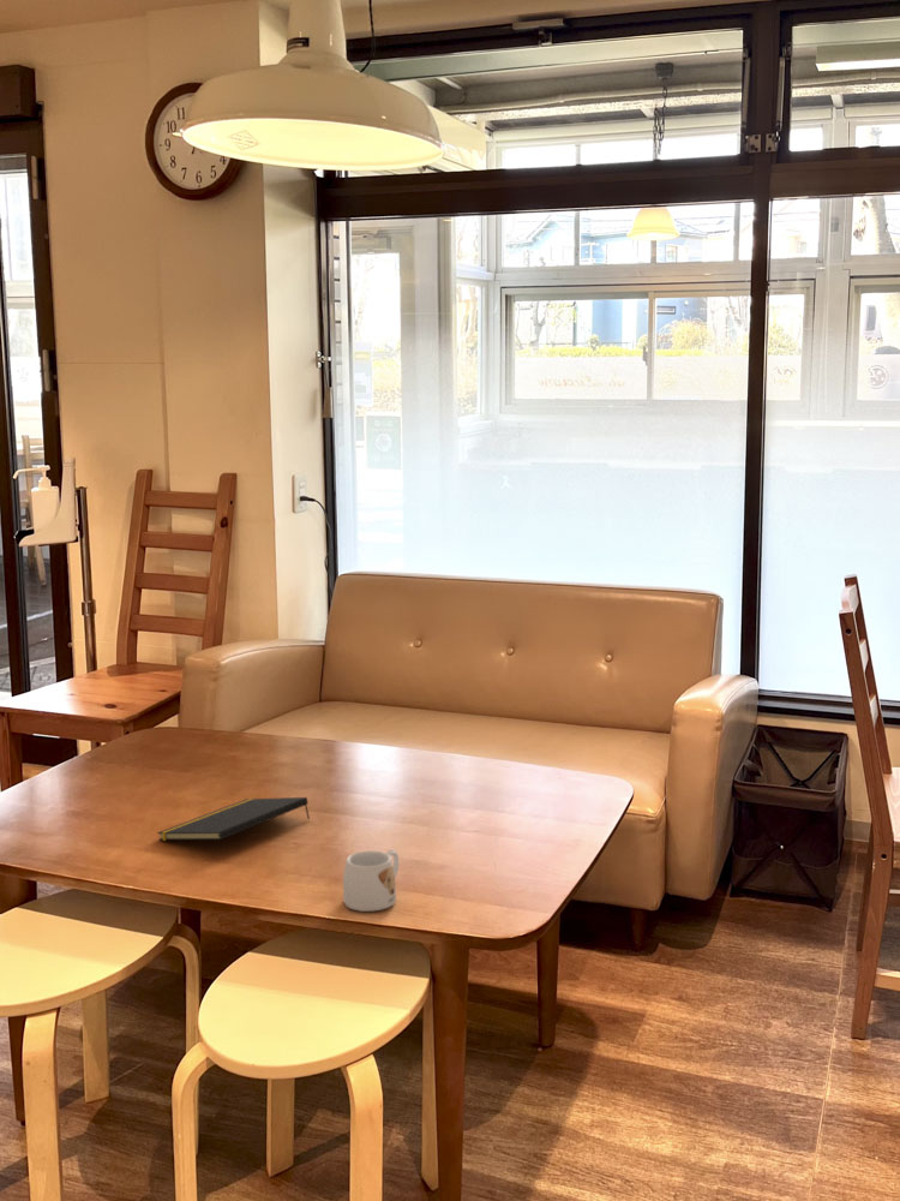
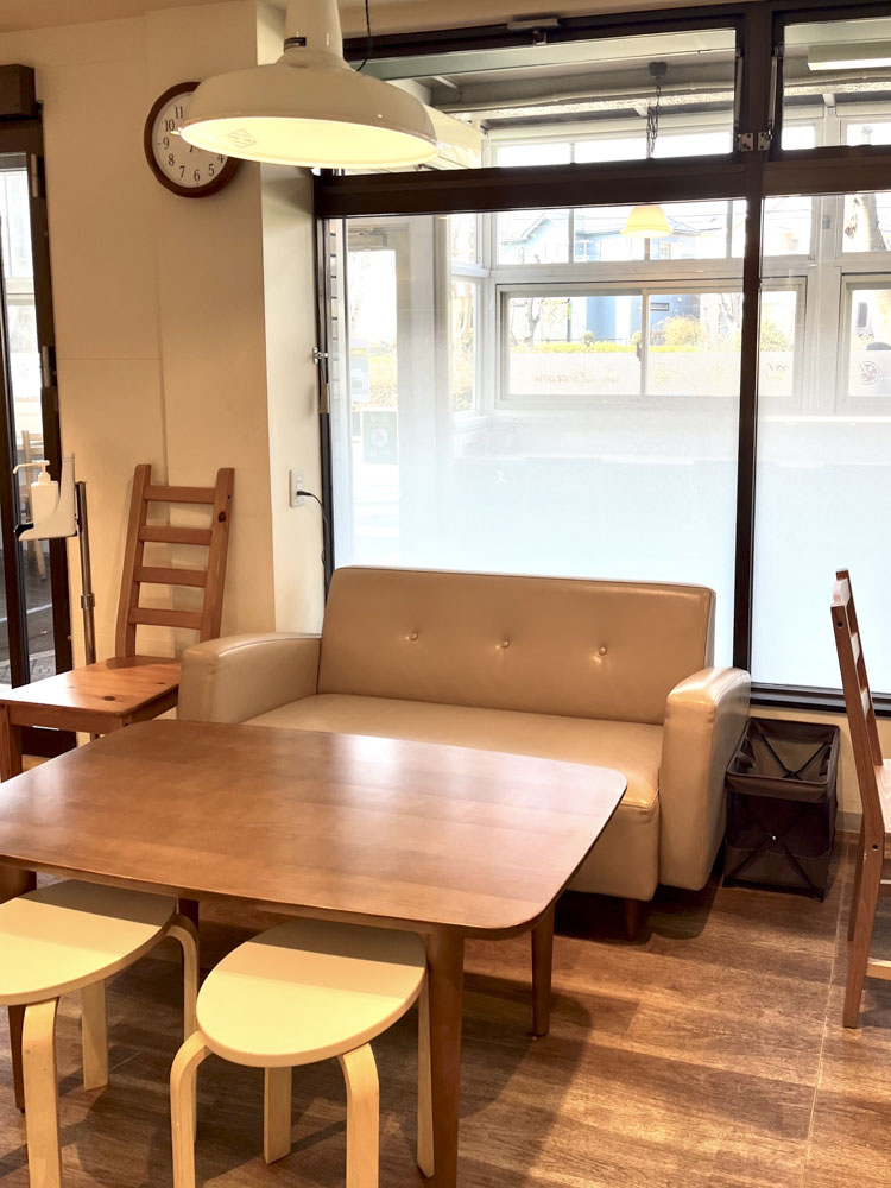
- mug (376, 877)
- notepad (234, 818)
